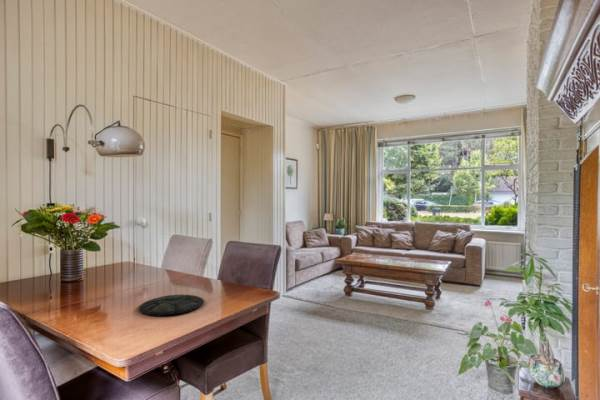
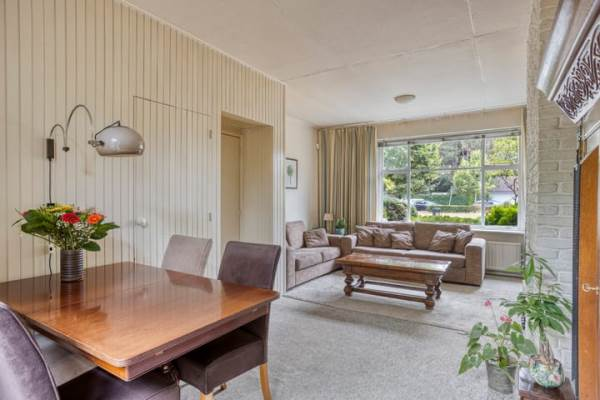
- plate (172, 300)
